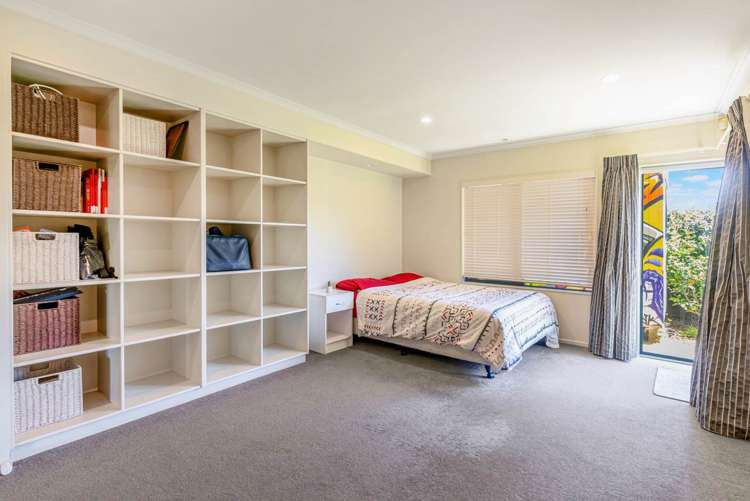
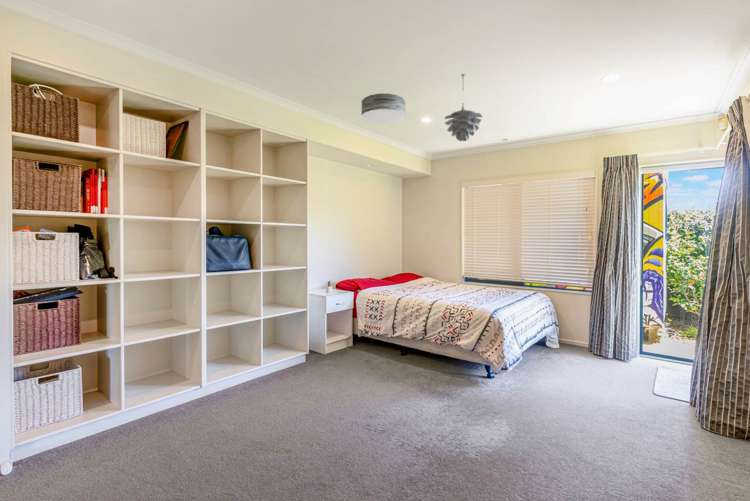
+ ceiling light (383, 109)
+ pendant light (463, 107)
